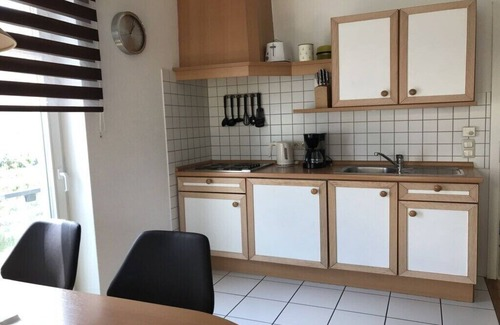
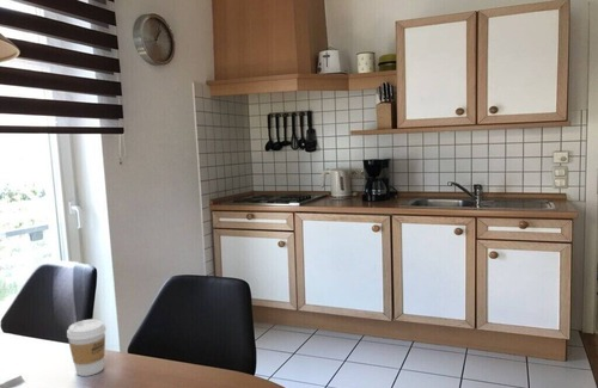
+ coffee cup (87, 346)
